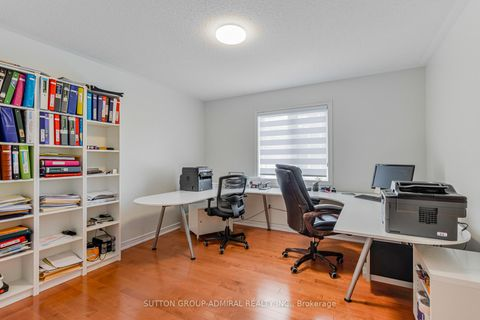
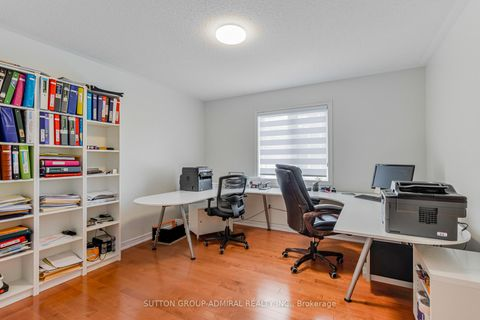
+ storage bin (173, 230)
